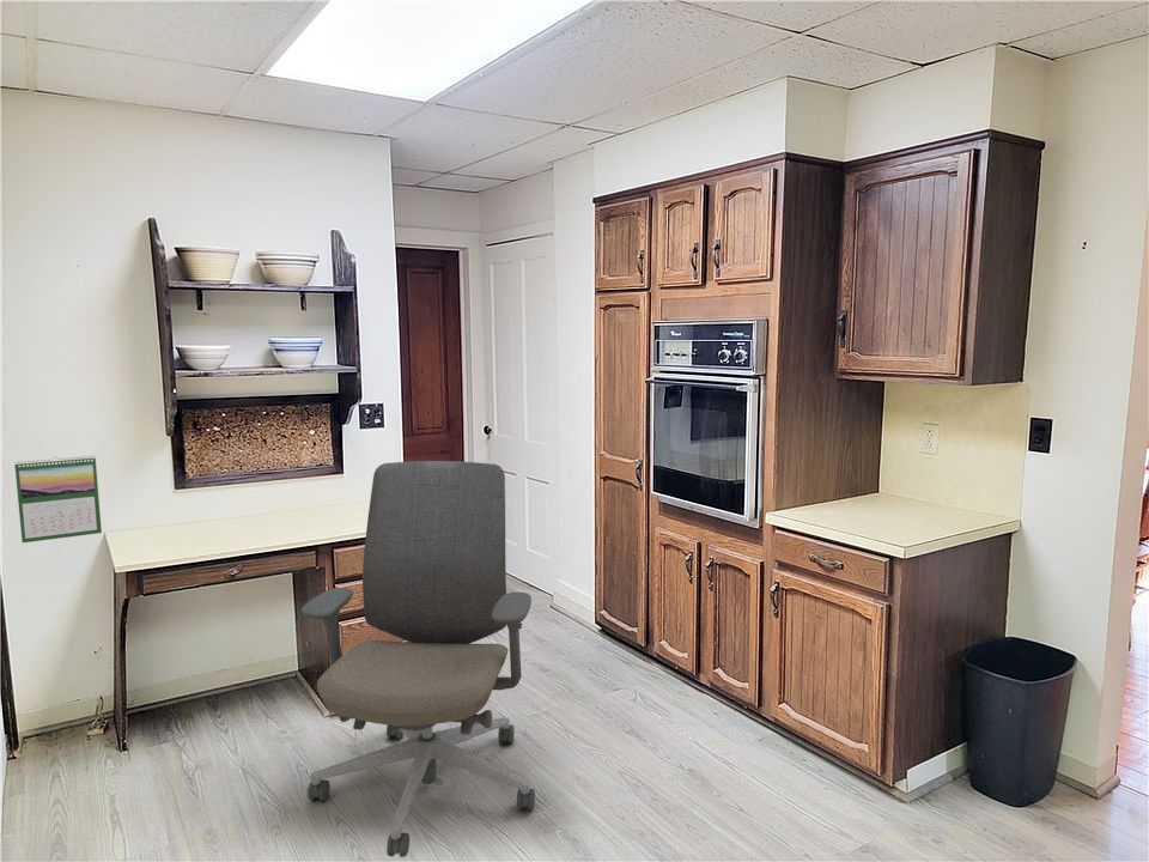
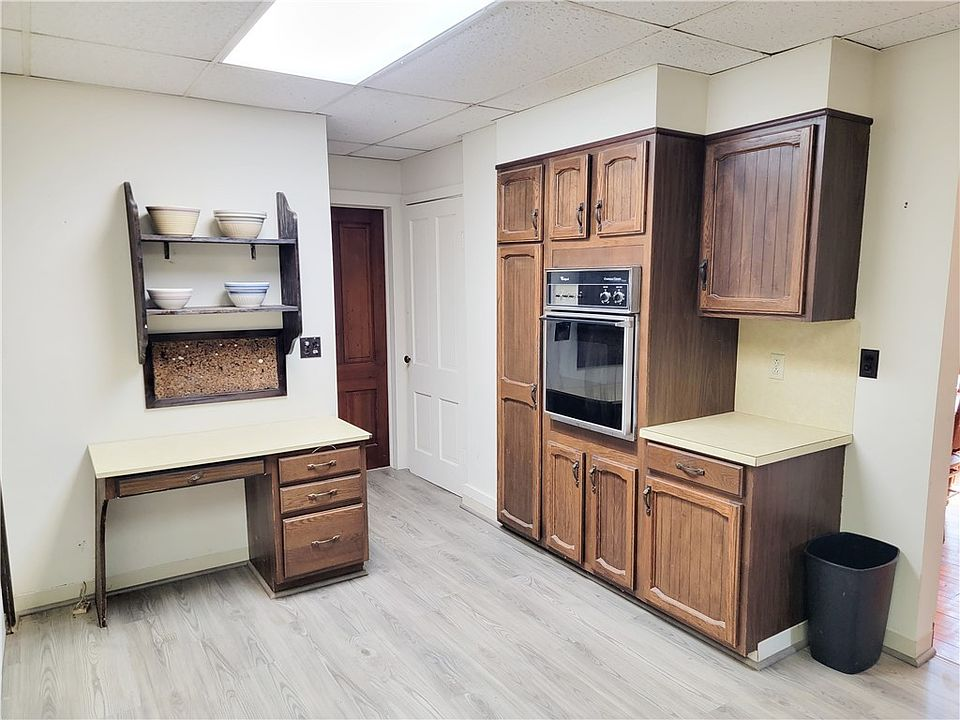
- office chair (422, 637)
- calendar (59, 497)
